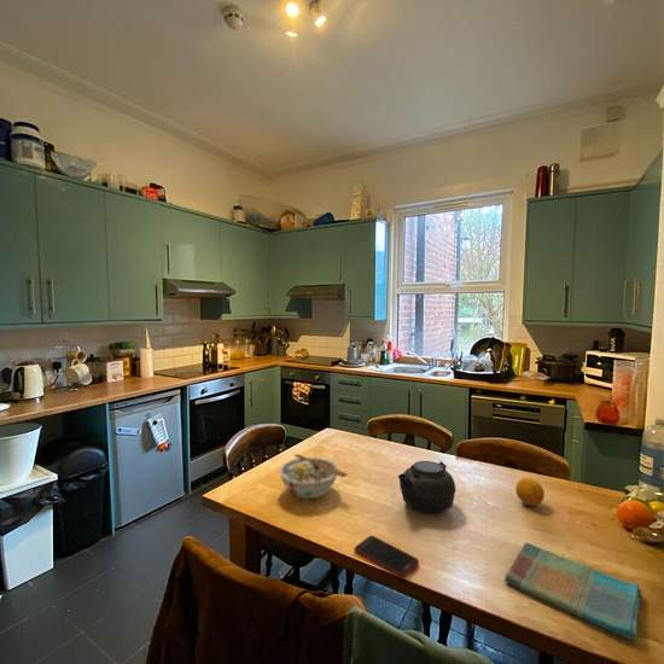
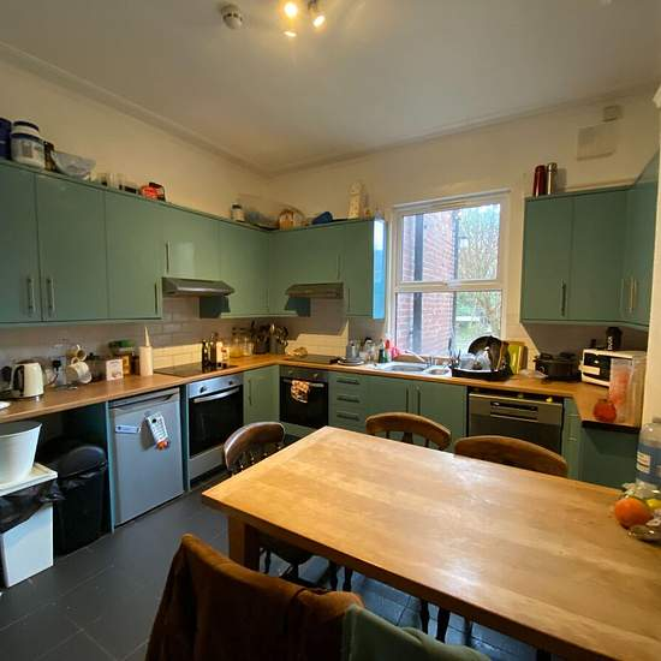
- fruit (529, 491)
- dish towel (571, 583)
- teapot (423, 487)
- cell phone (385, 555)
- bowl (309, 478)
